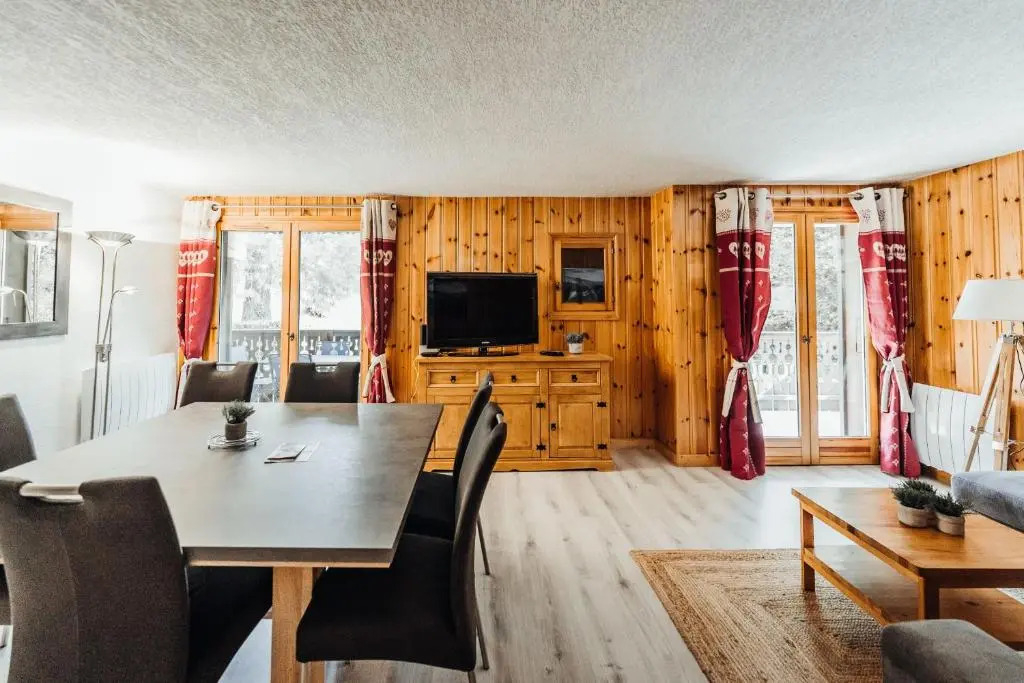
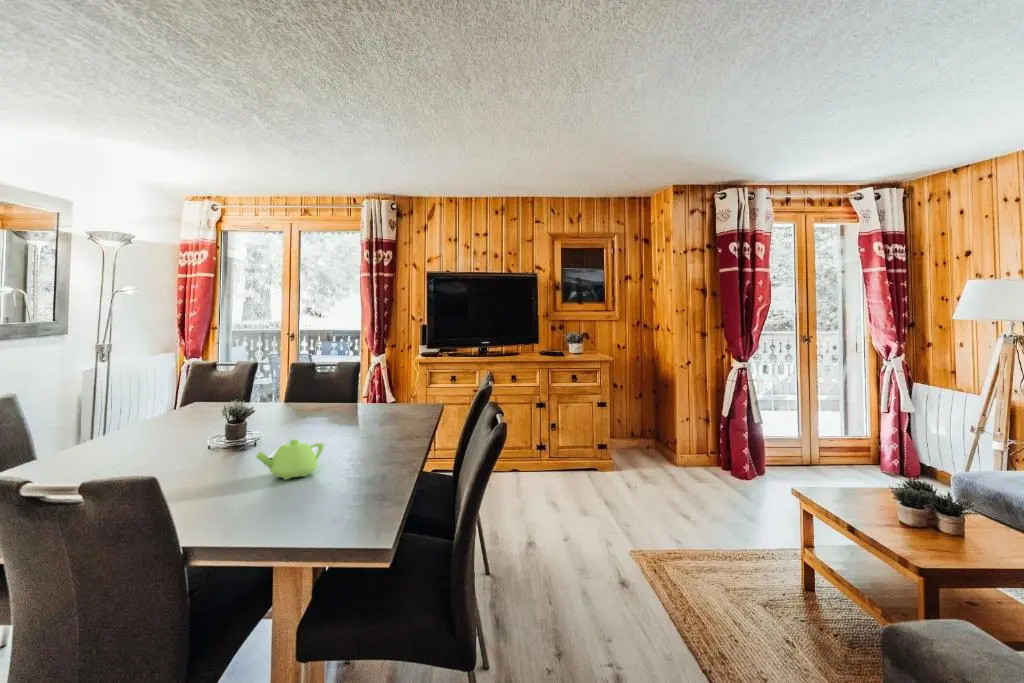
+ teapot (290, 457)
